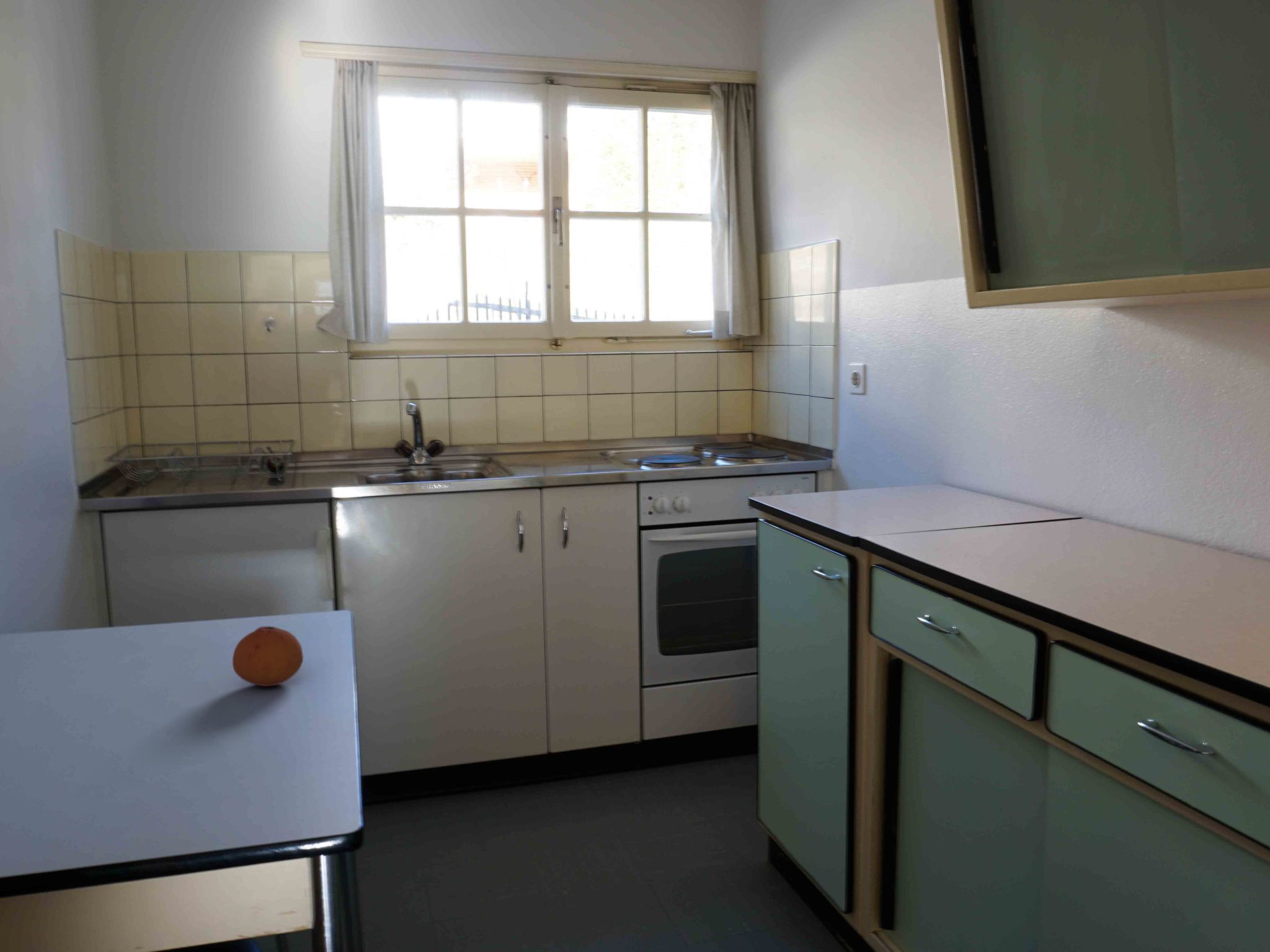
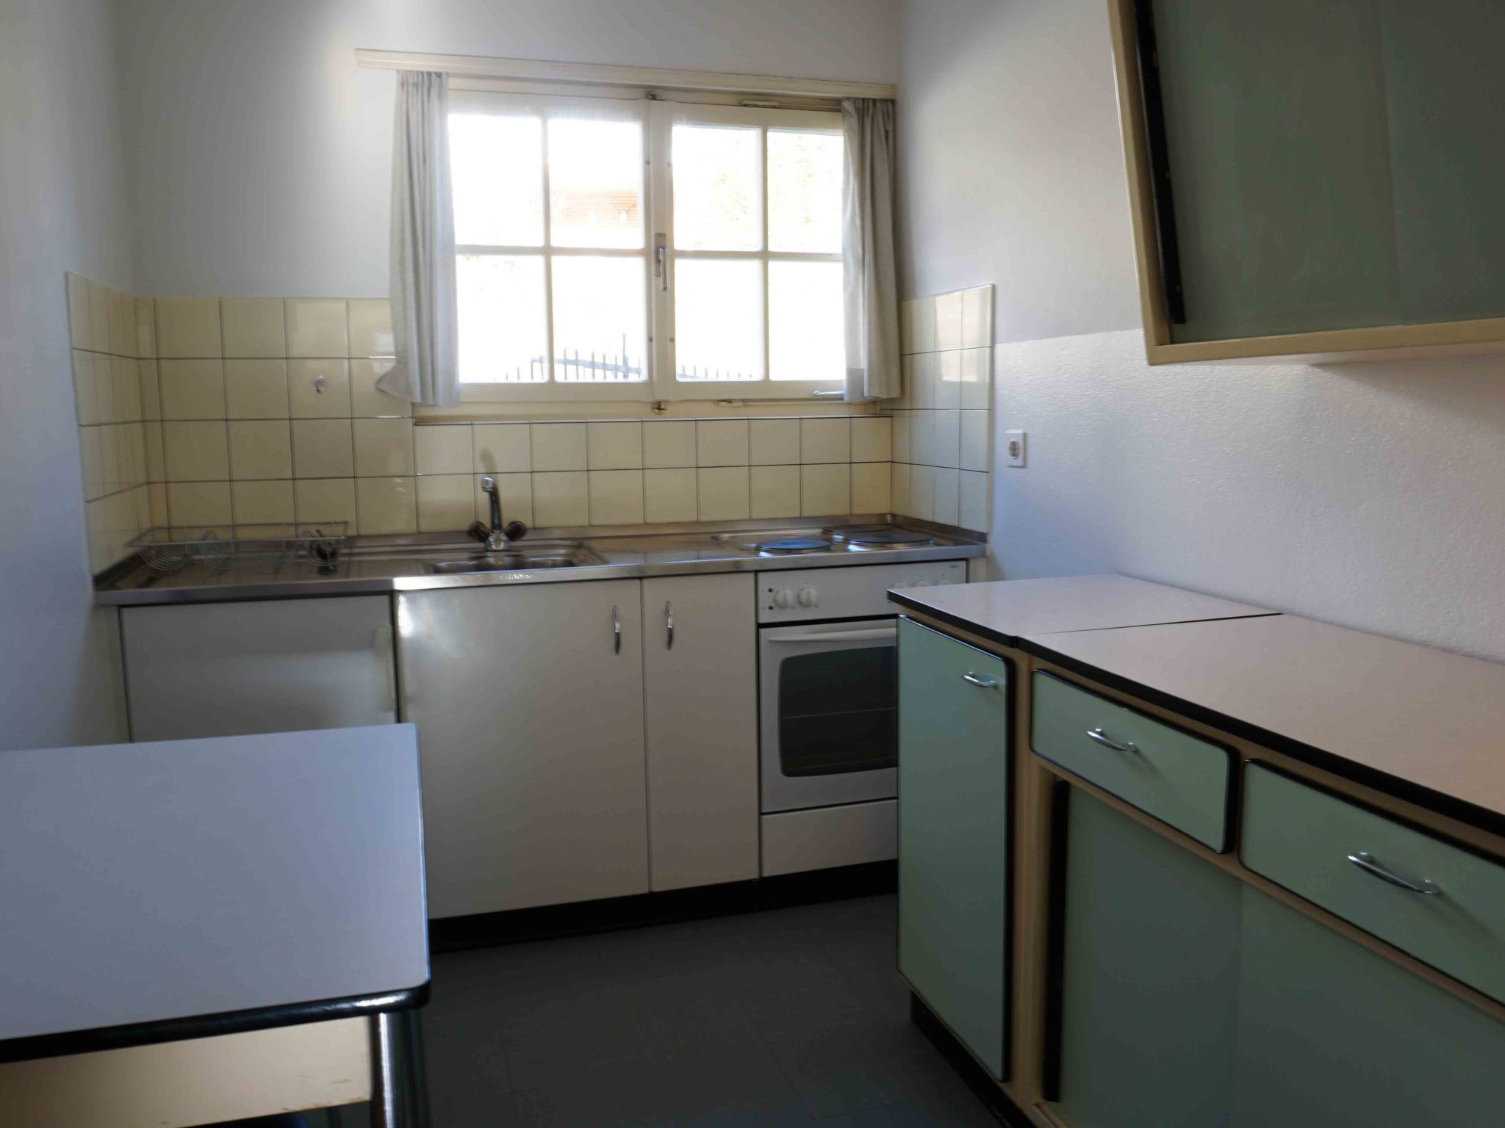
- fruit (268, 654)
